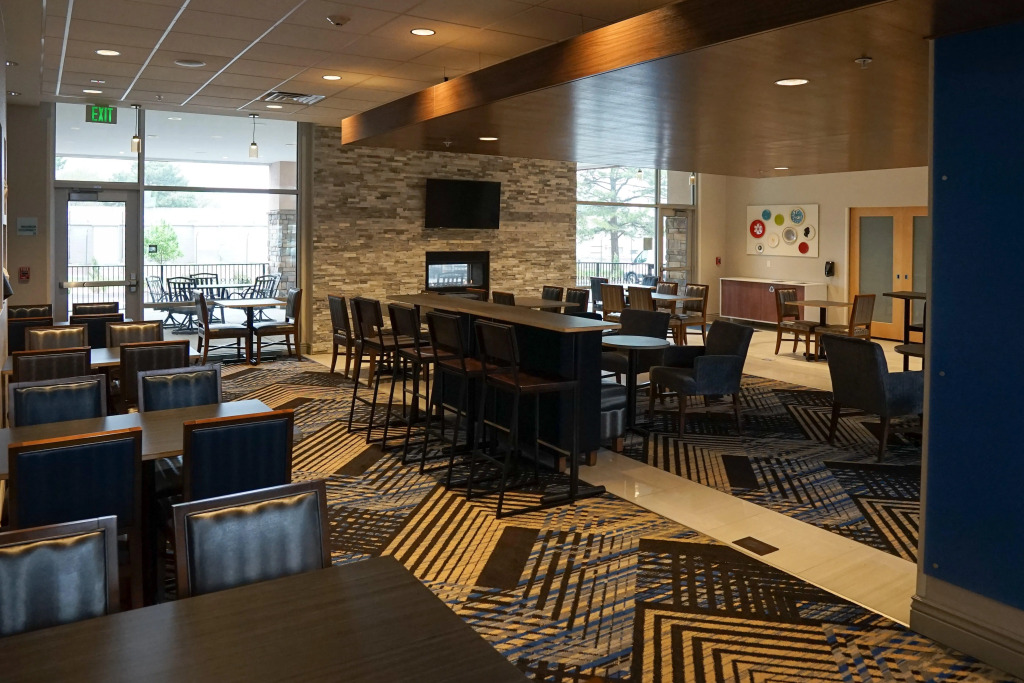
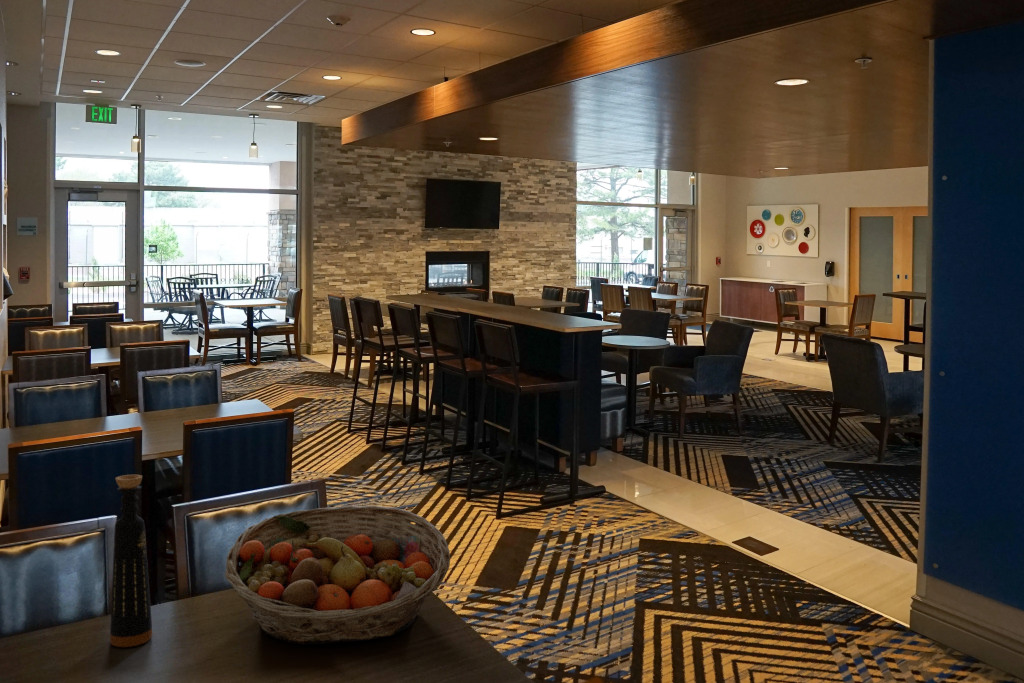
+ fruit basket (340, 571)
+ bottle (130, 558)
